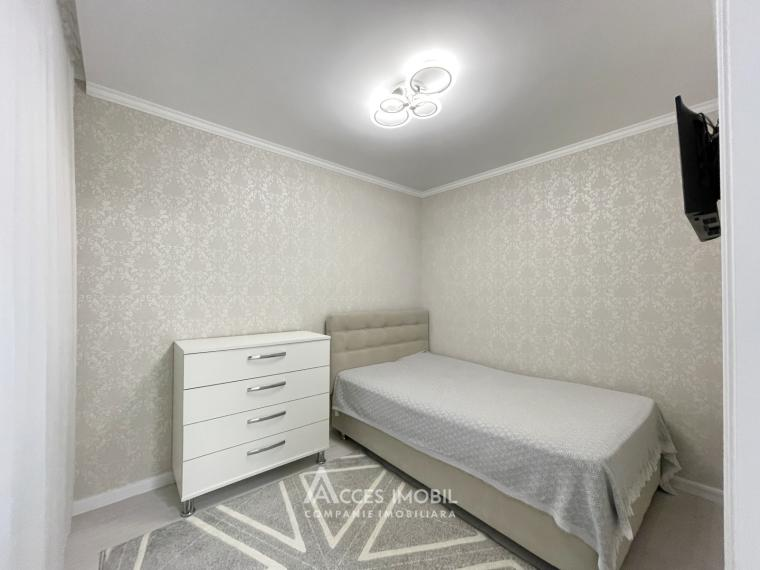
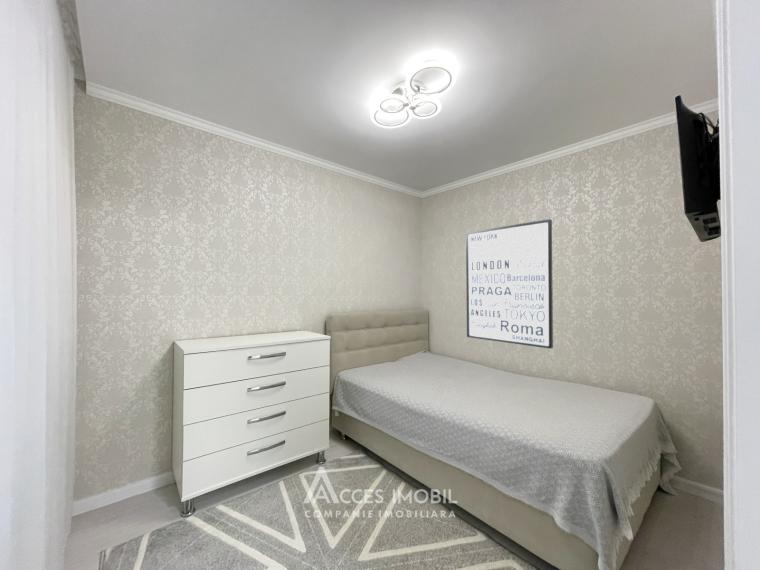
+ wall art (505, 284)
